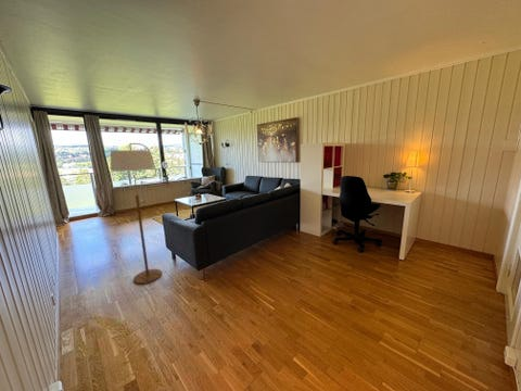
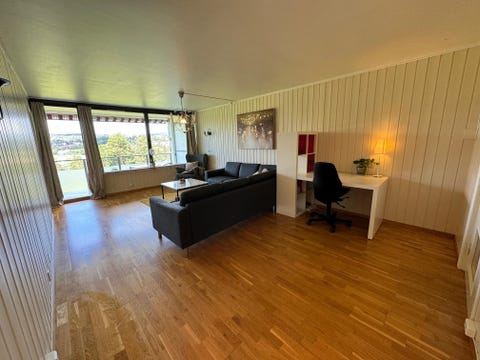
- floor lamp (140, 213)
